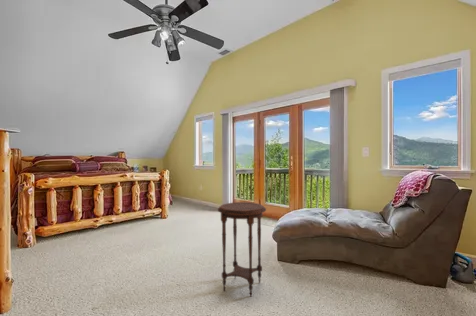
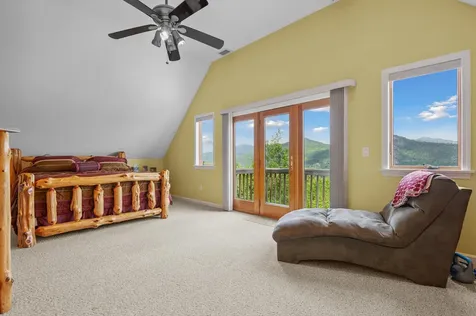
- side table (235, 246)
